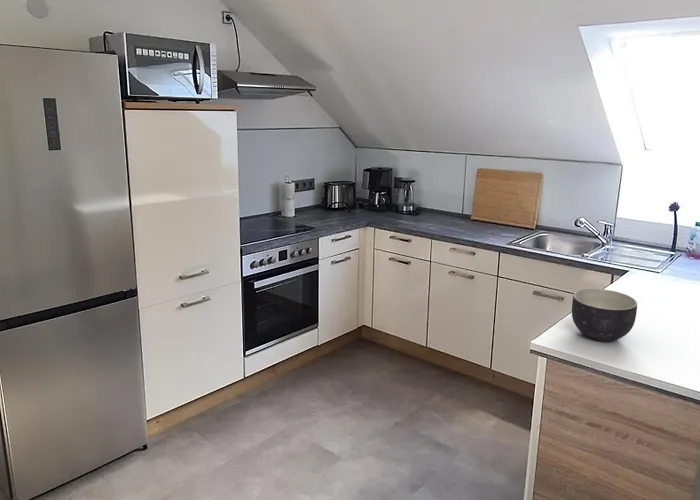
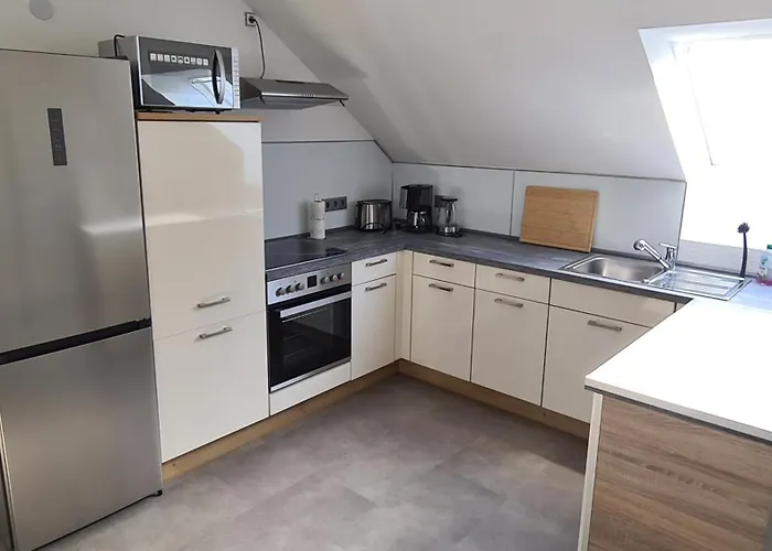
- bowl (602, 316)
